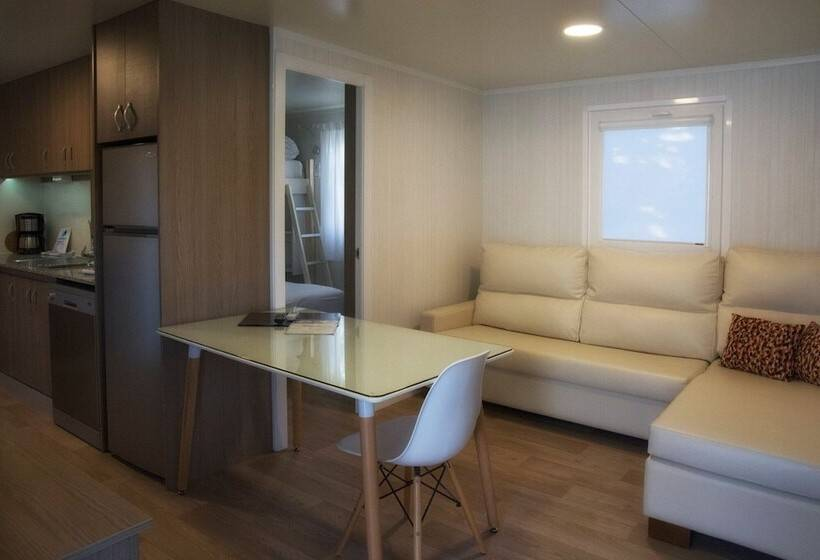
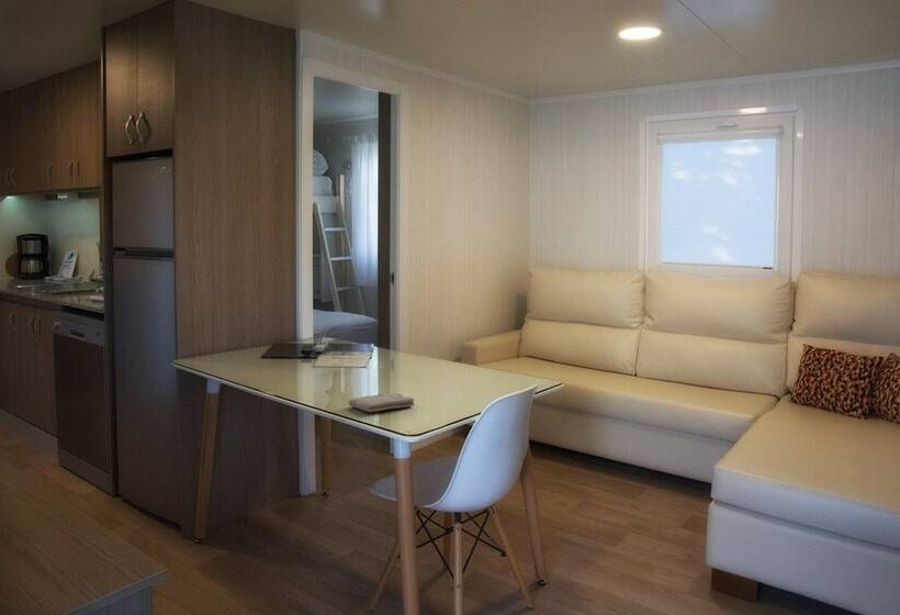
+ washcloth (382, 401)
